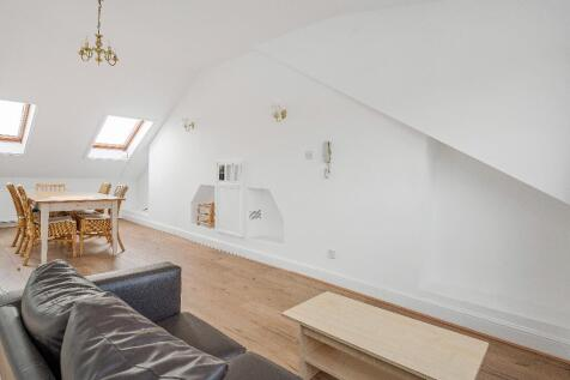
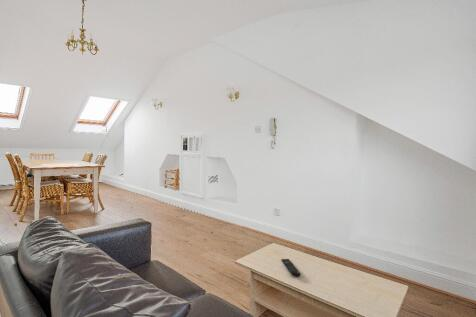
+ remote control (290, 267)
